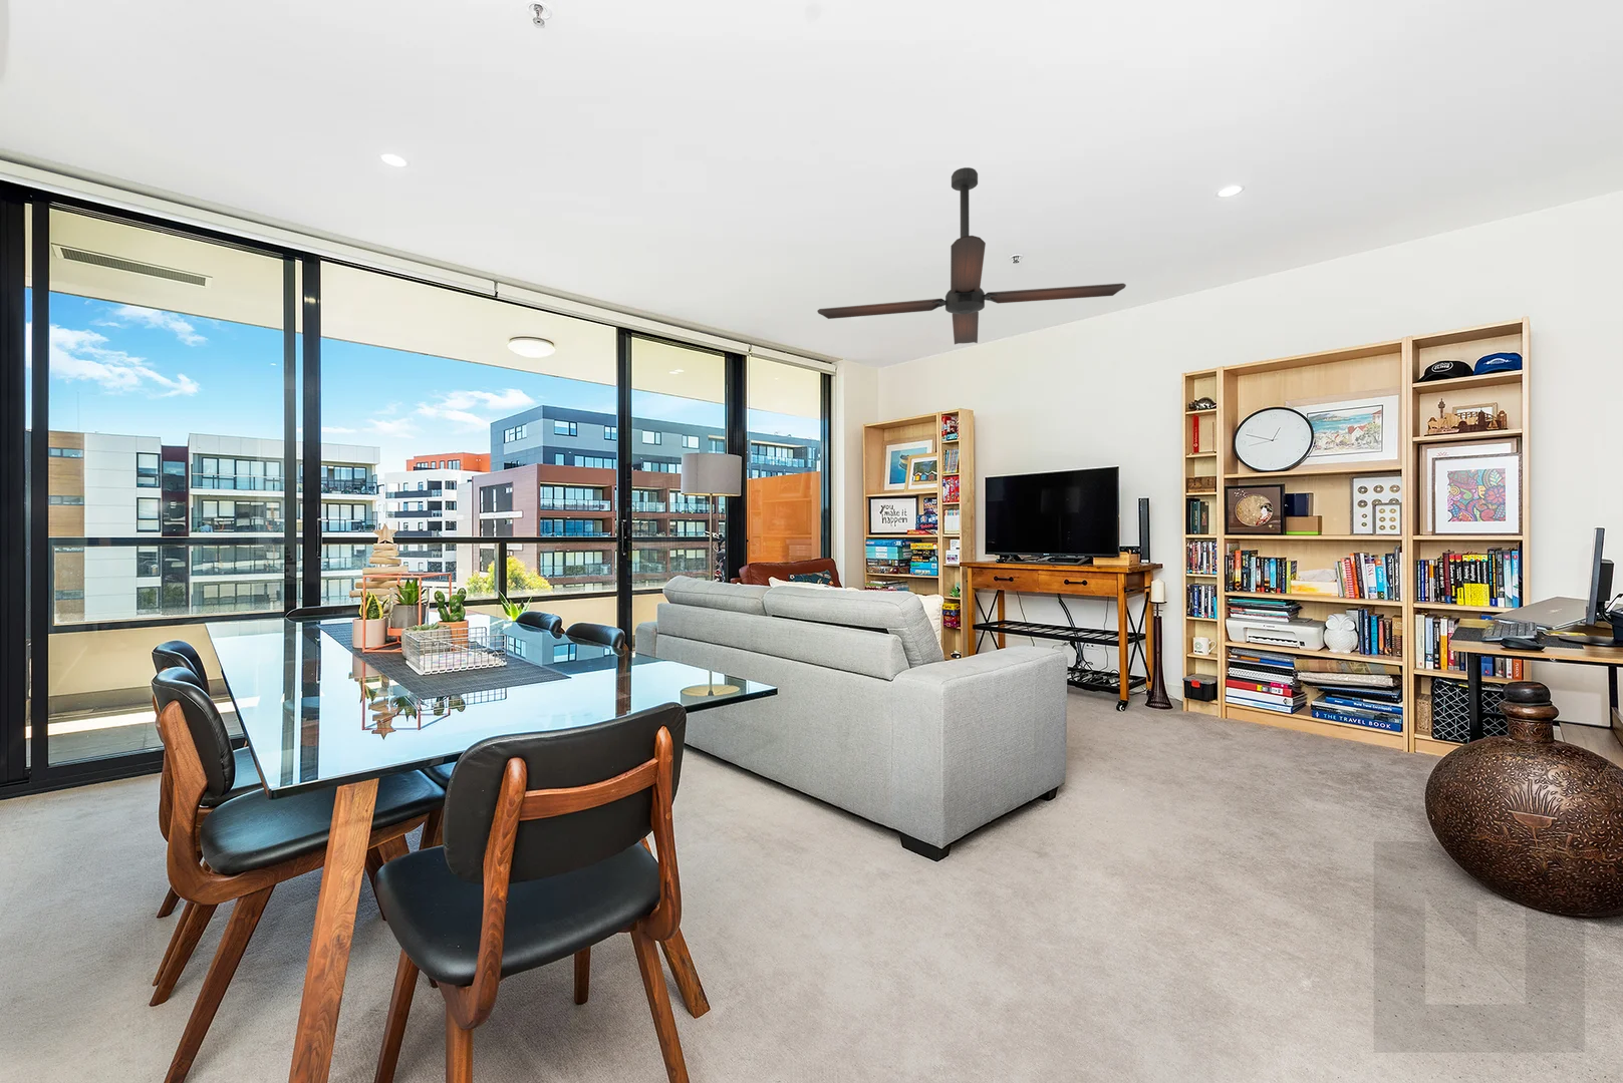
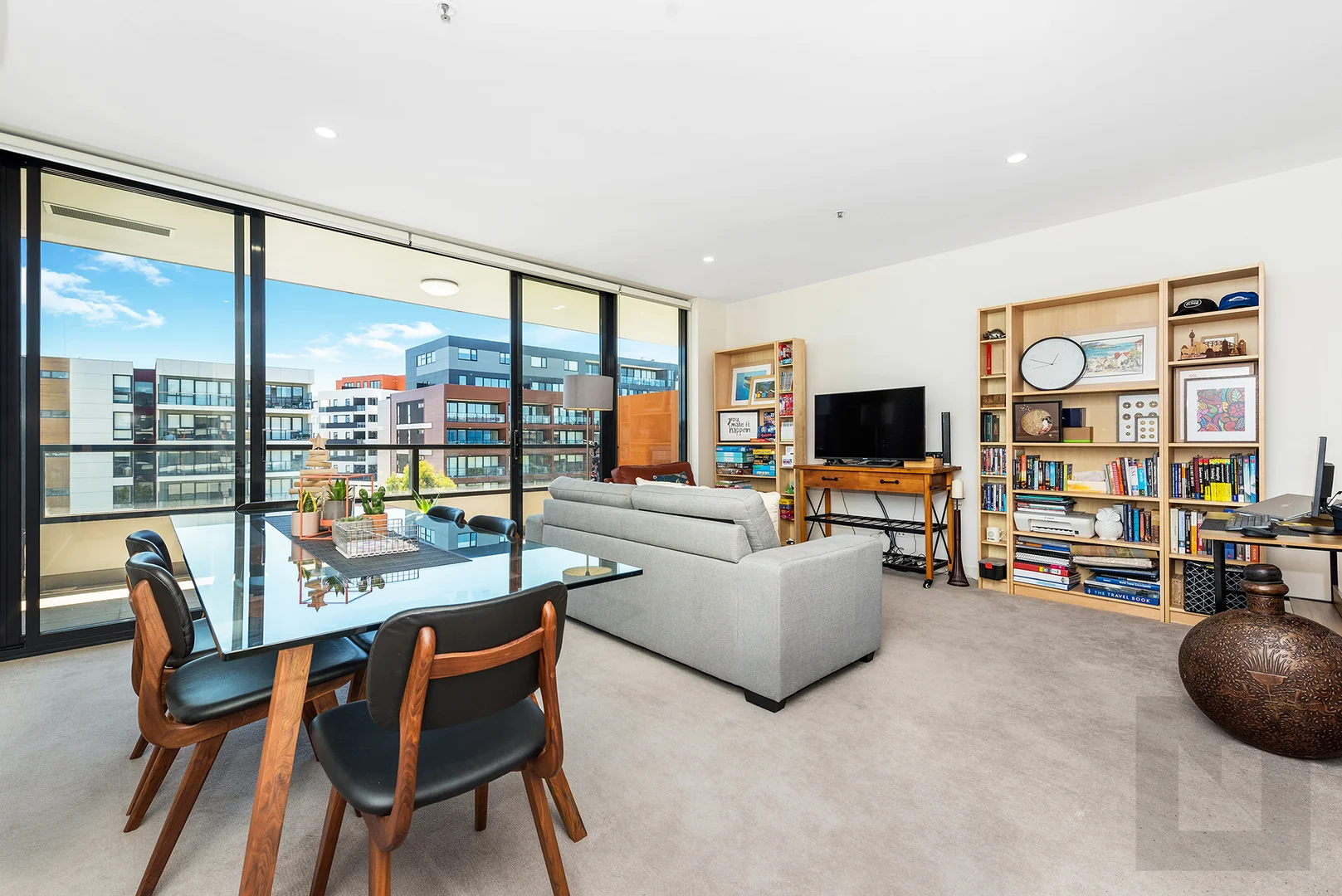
- ceiling fan (964, 243)
